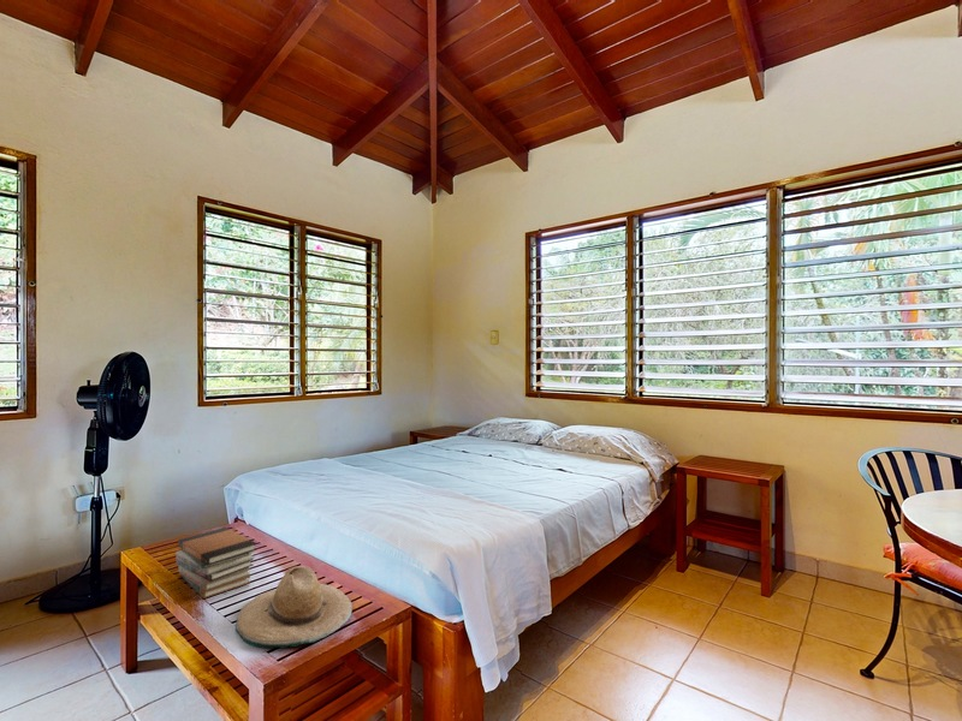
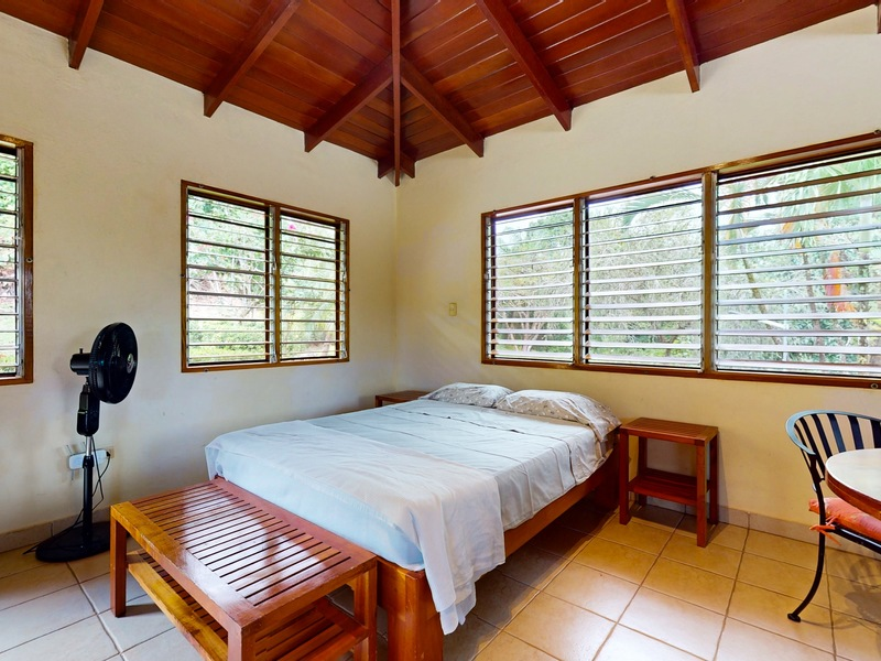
- book stack (215, 560)
- straw hat (296, 592)
